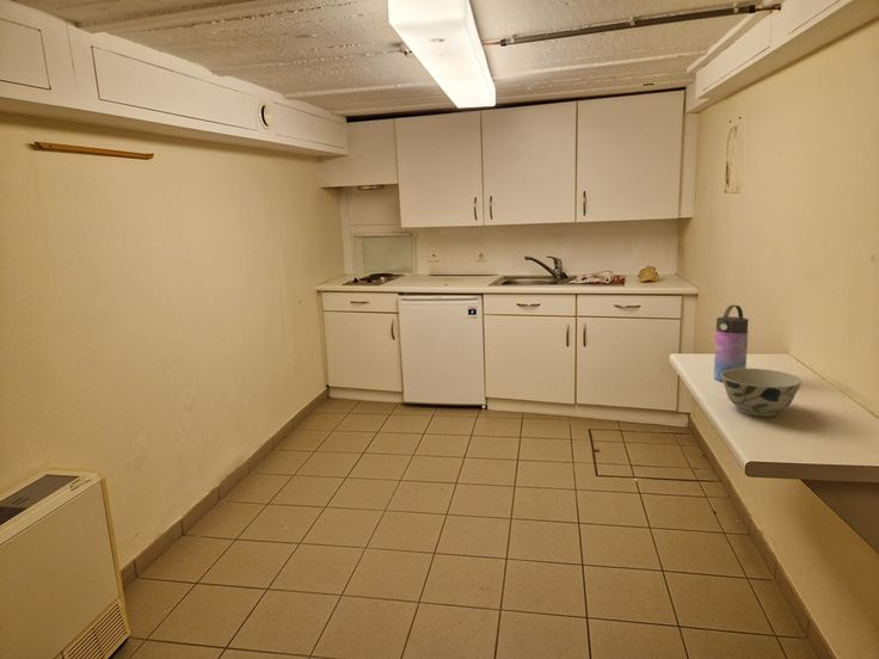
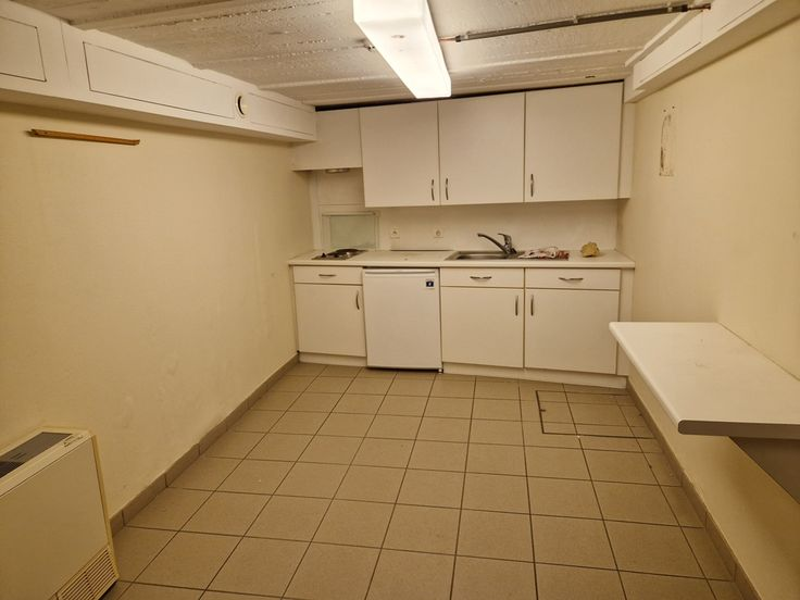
- bowl (758, 394)
- water bottle (731, 341)
